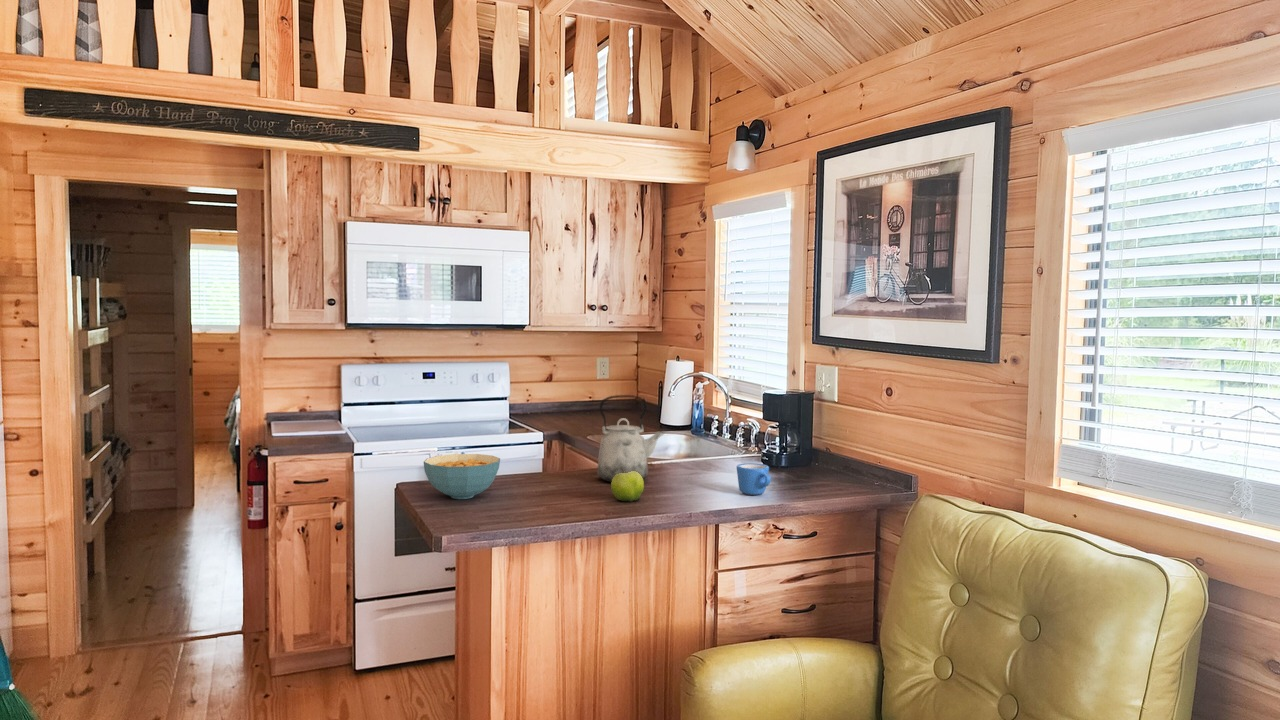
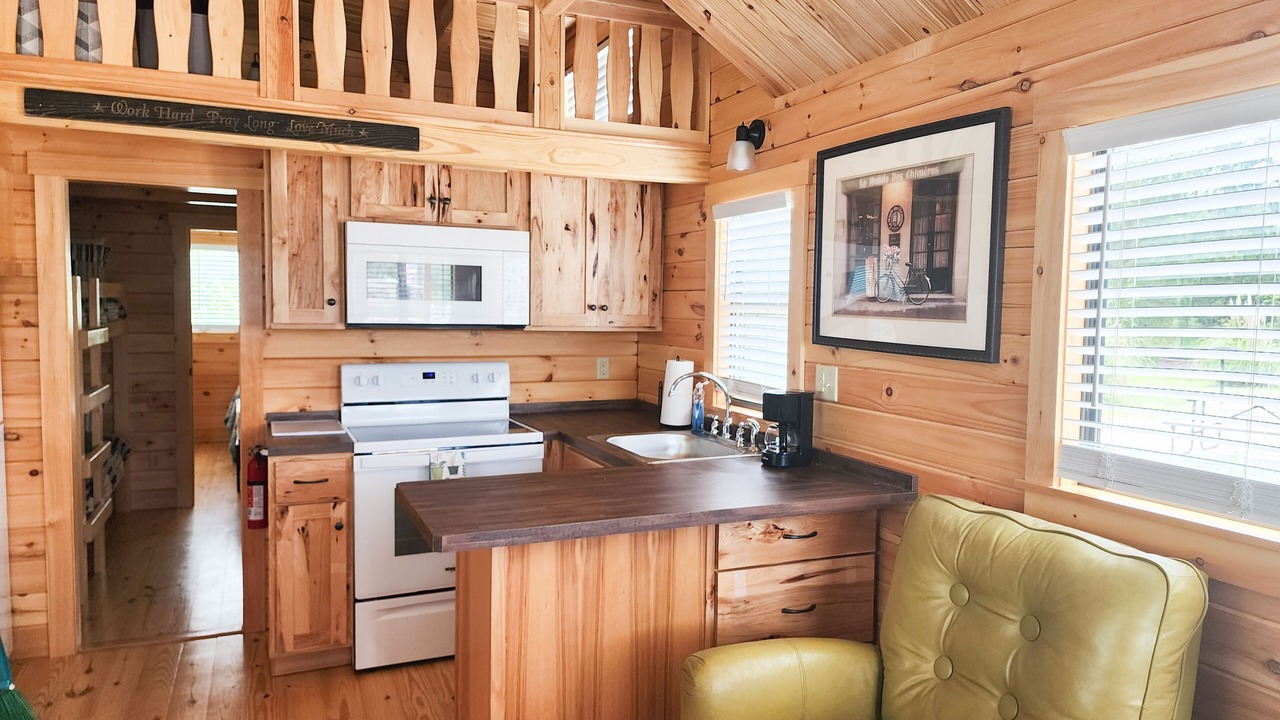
- mug (755, 480)
- kettle (631, 437)
- cereal bowl (462, 478)
- fruit (627, 485)
